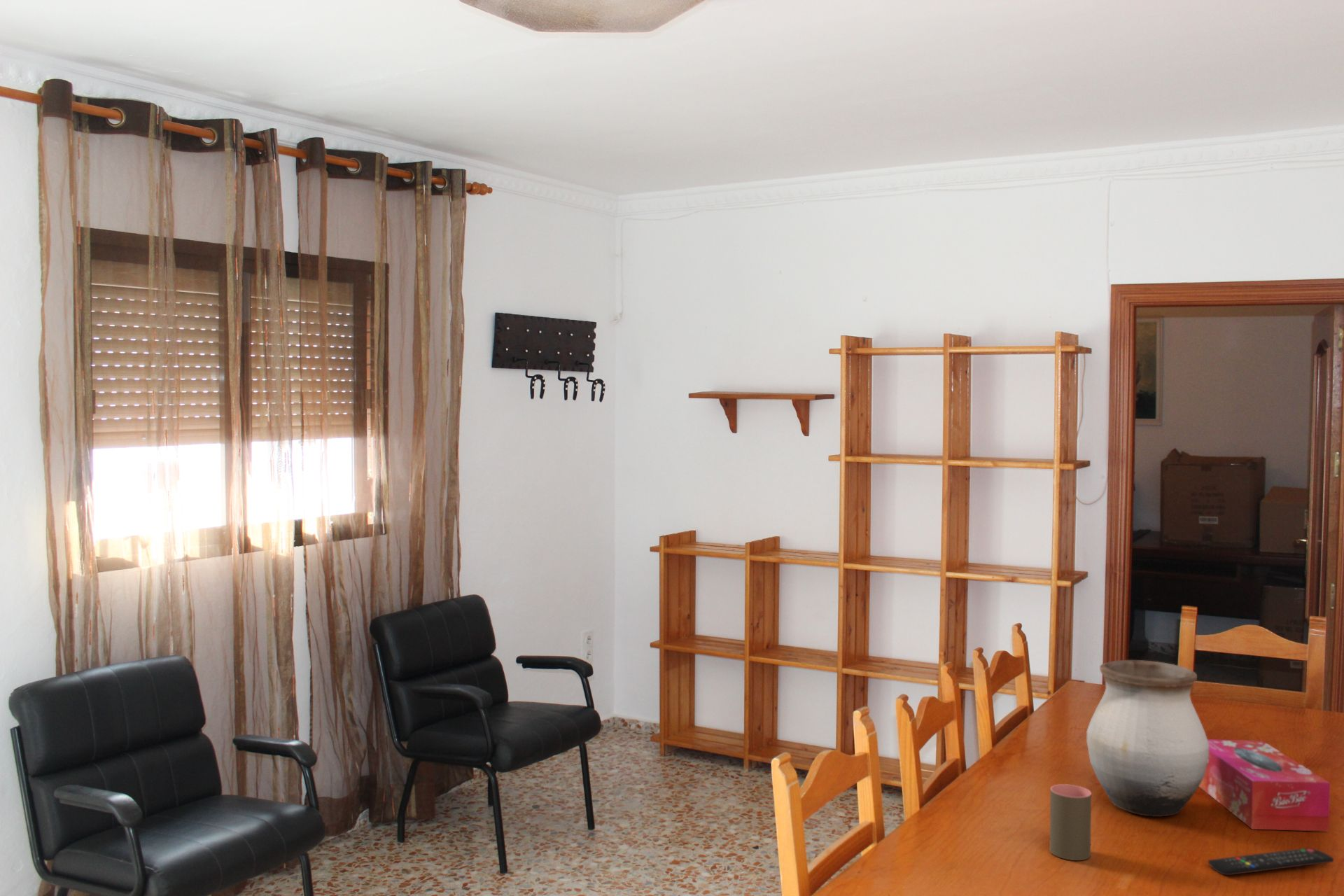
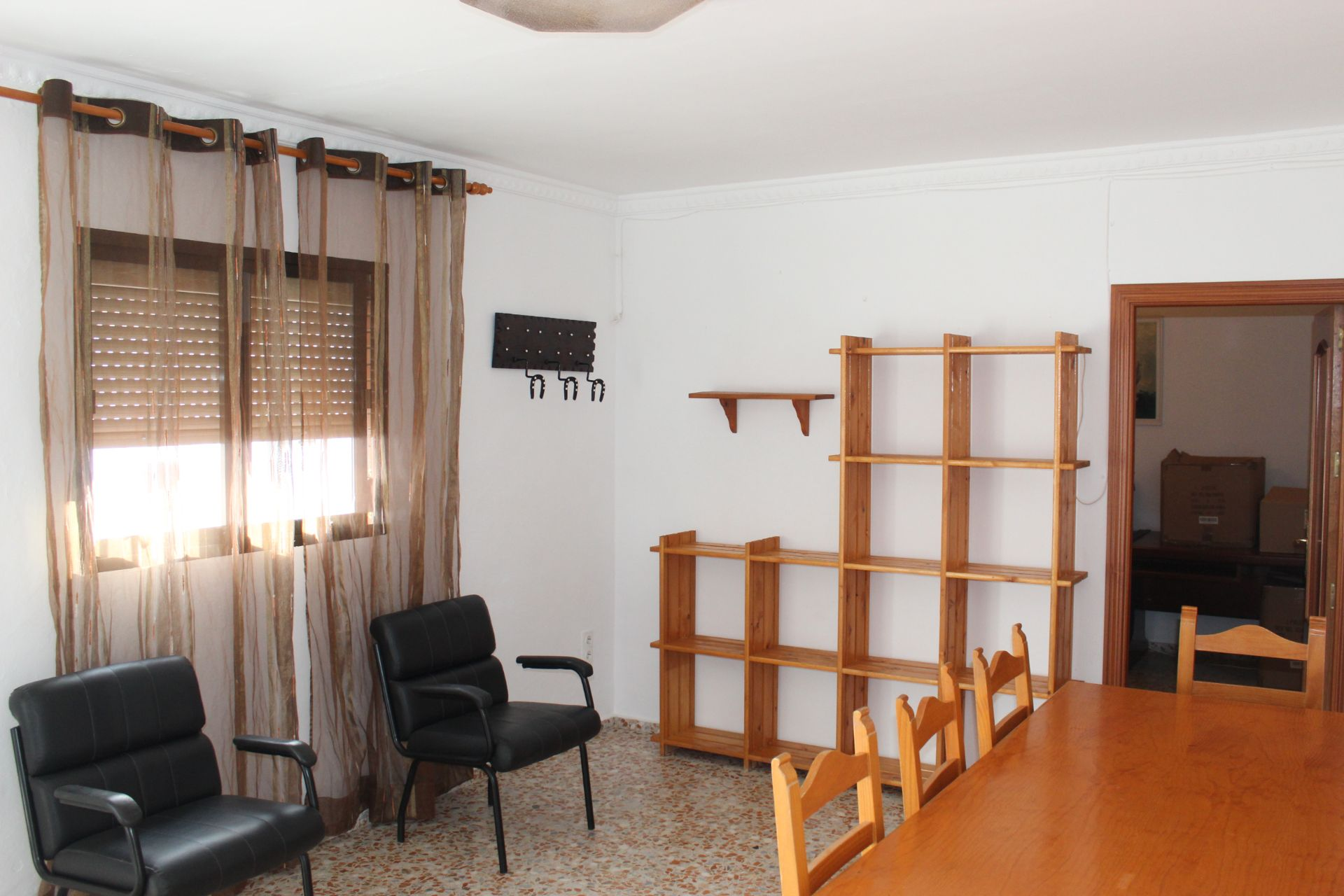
- cup (1070, 821)
- remote control (1272, 862)
- vase (1147, 738)
- tissue box (1257, 782)
